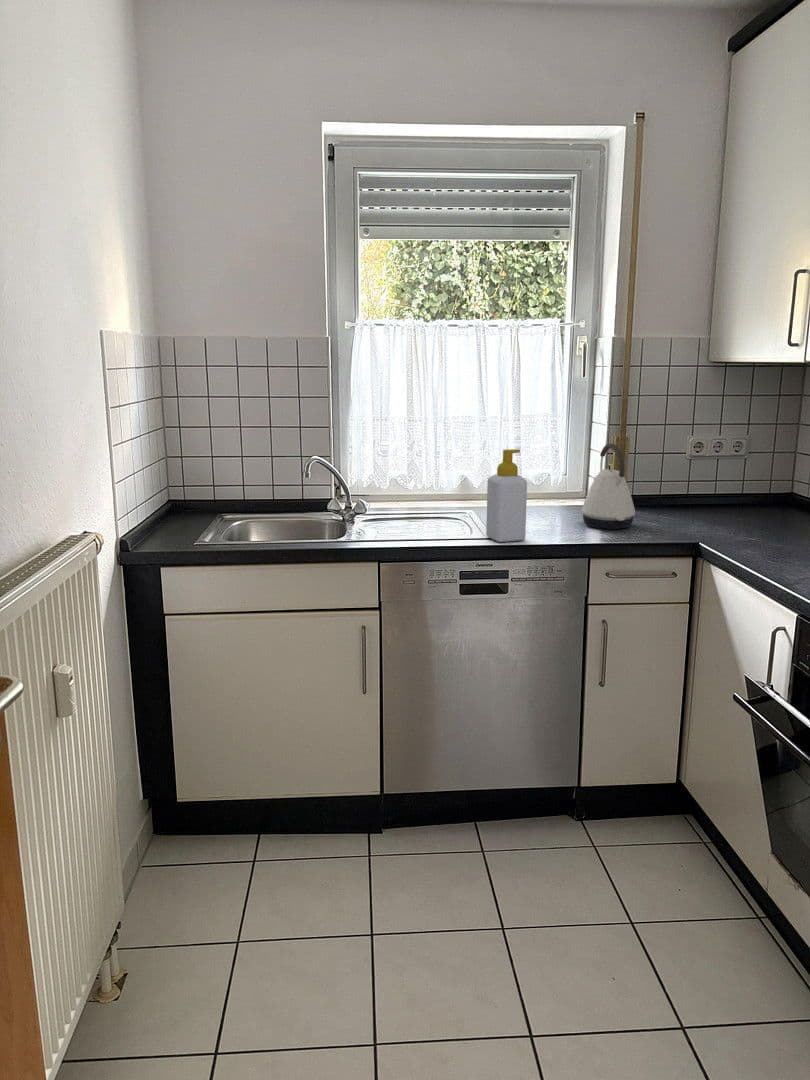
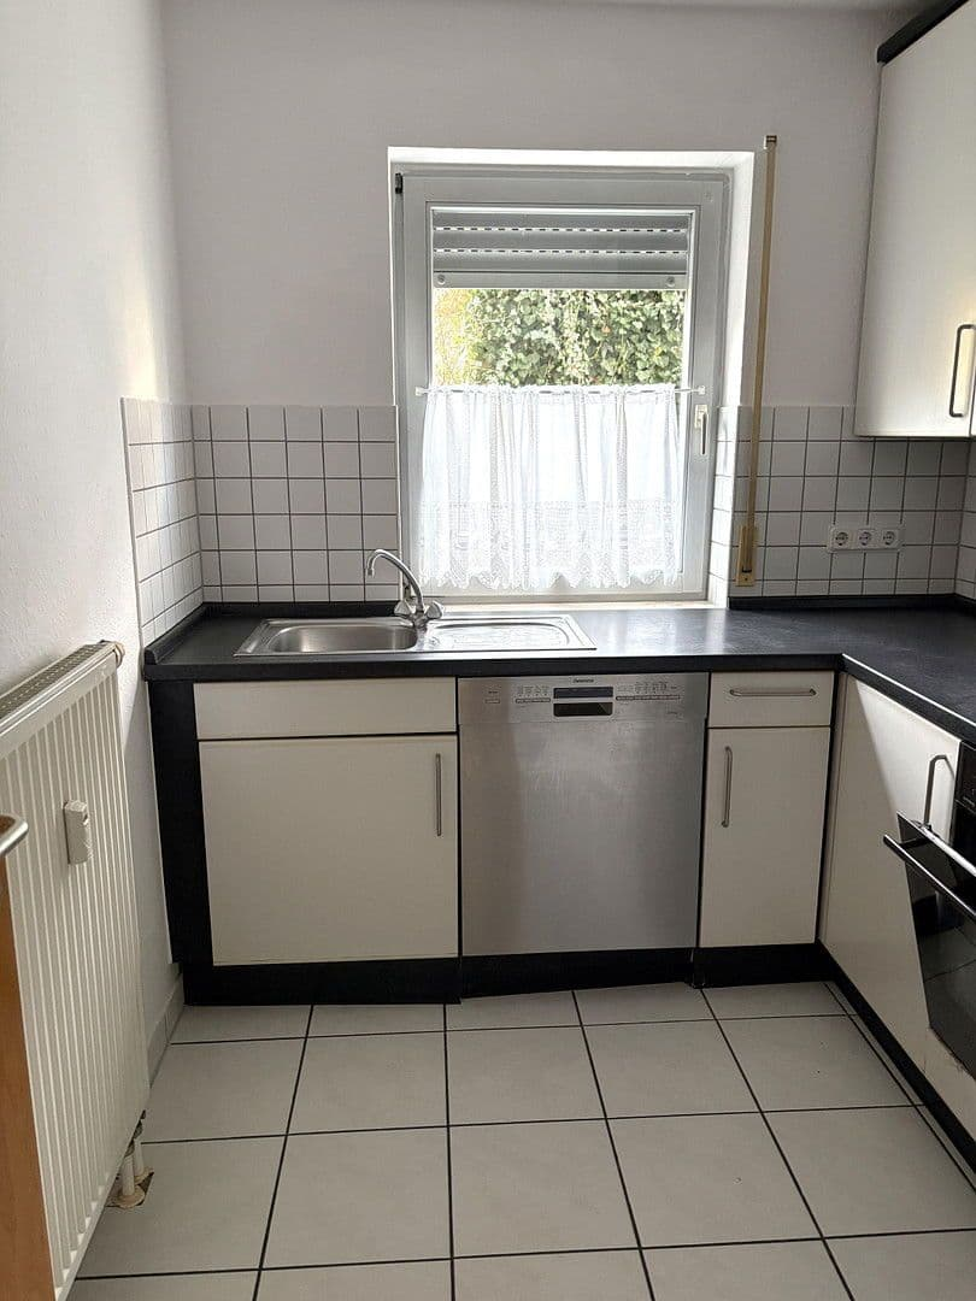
- soap bottle (506, 494)
- kettle (608, 484)
